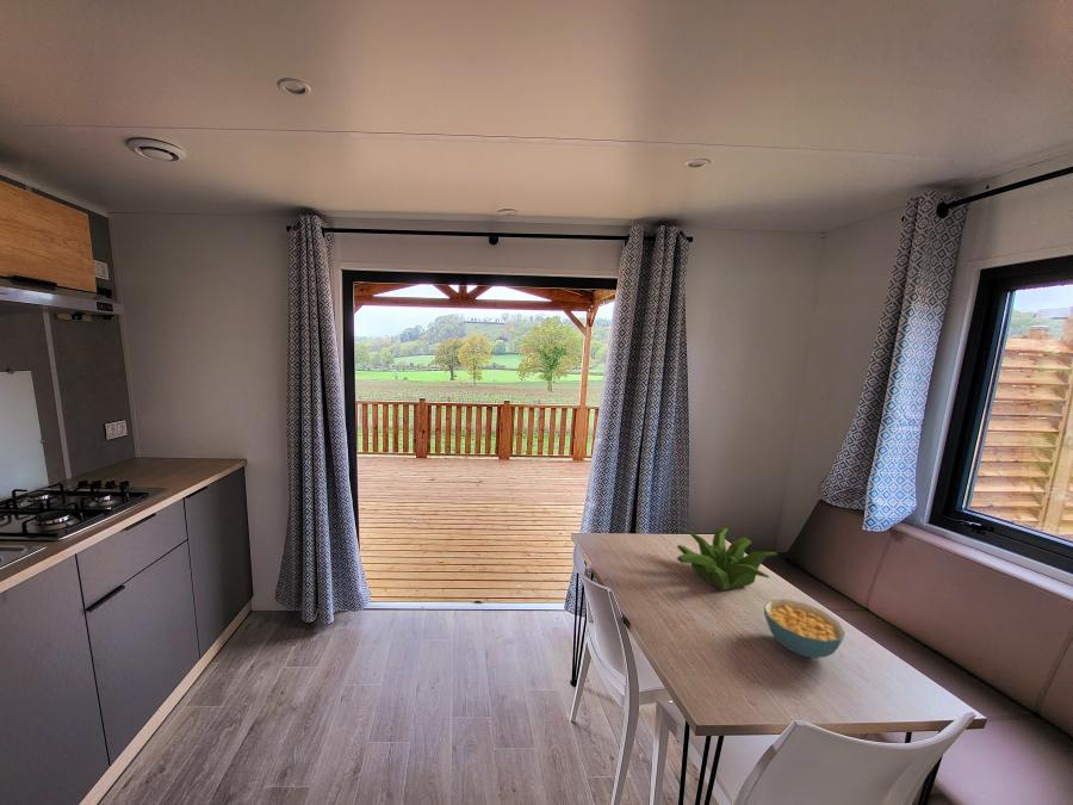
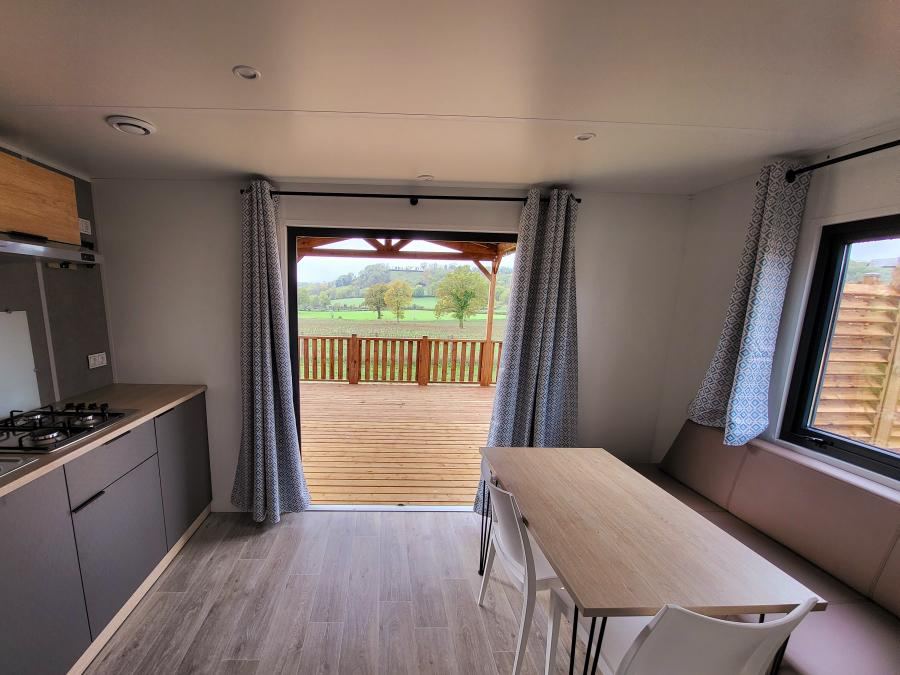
- cereal bowl (800, 633)
- plant (714, 562)
